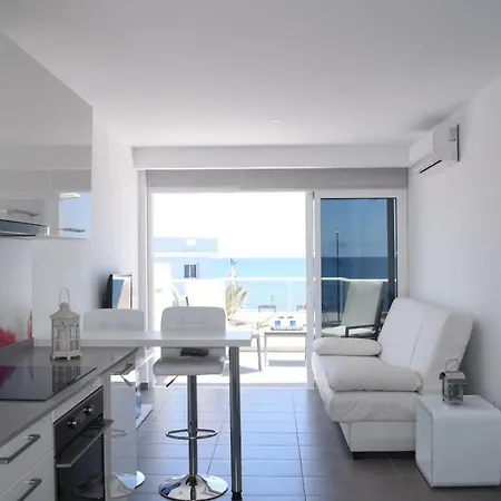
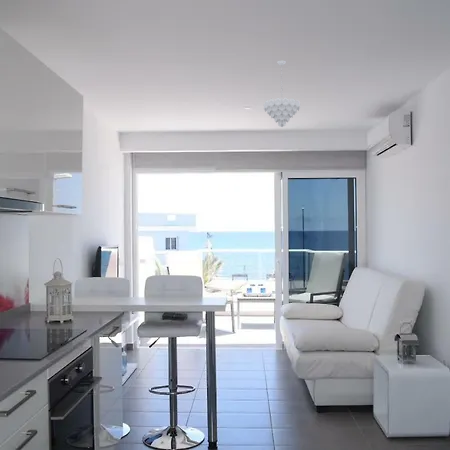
+ pendant light (281, 94)
